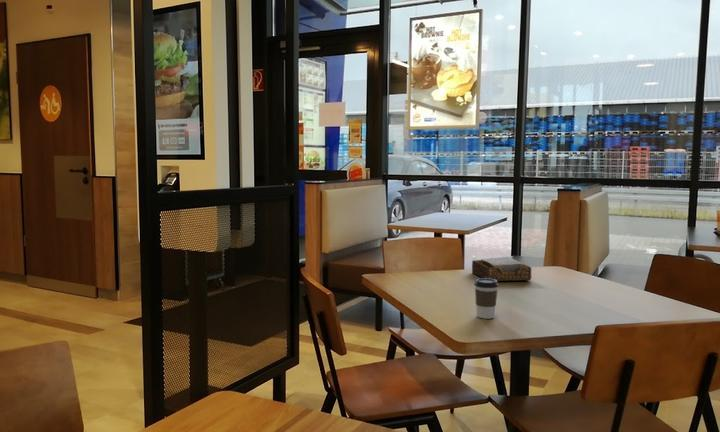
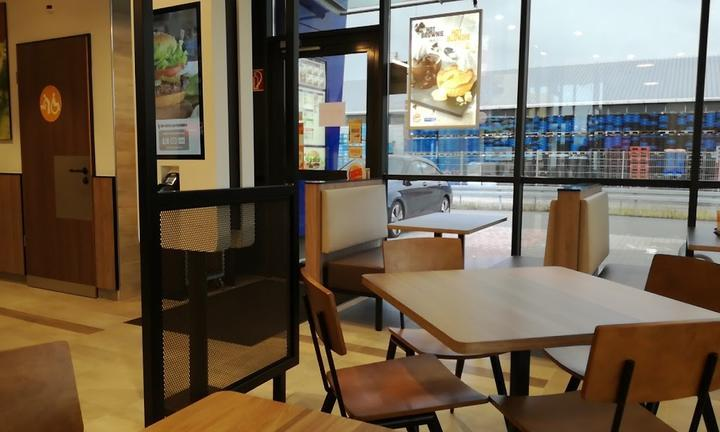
- napkin holder (500, 268)
- coffee cup (486, 298)
